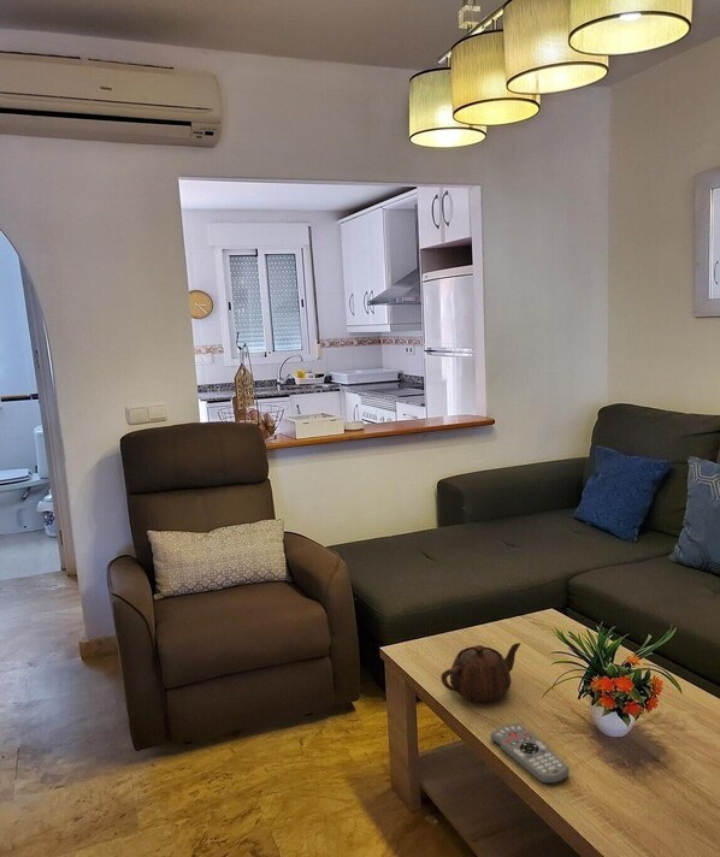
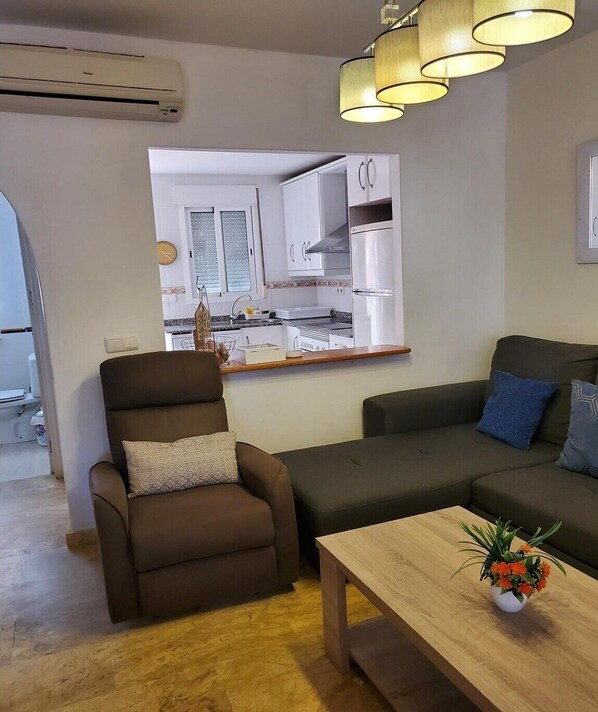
- remote control (530, 752)
- teapot (482, 668)
